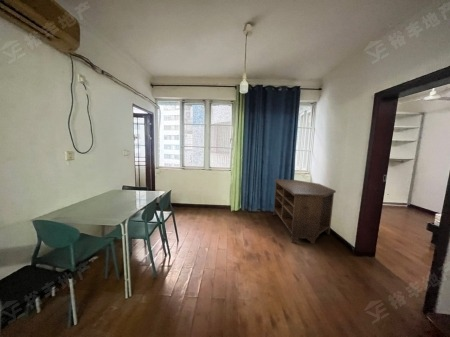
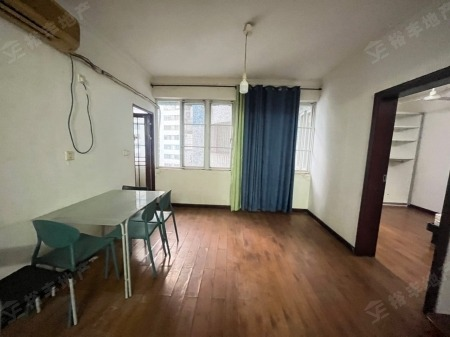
- tv stand (302, 206)
